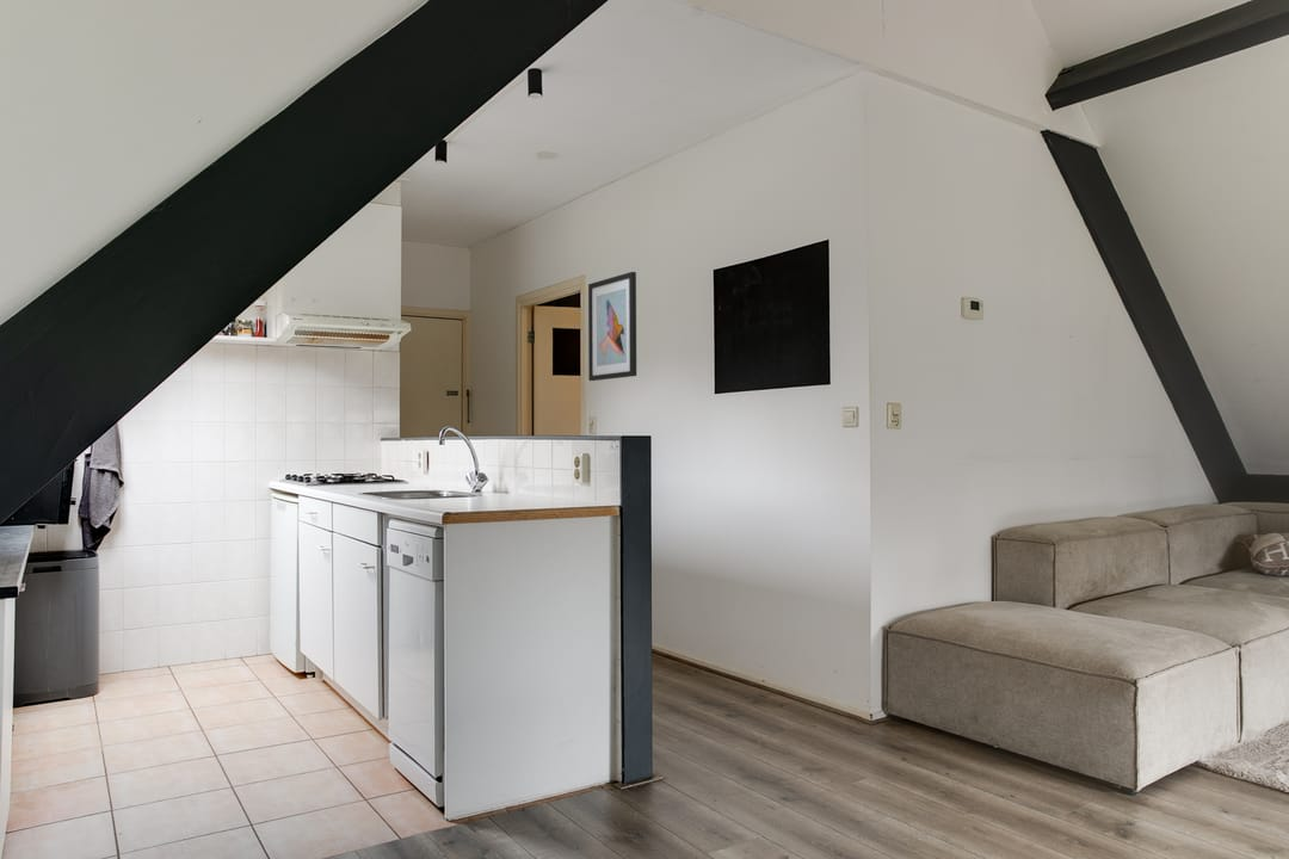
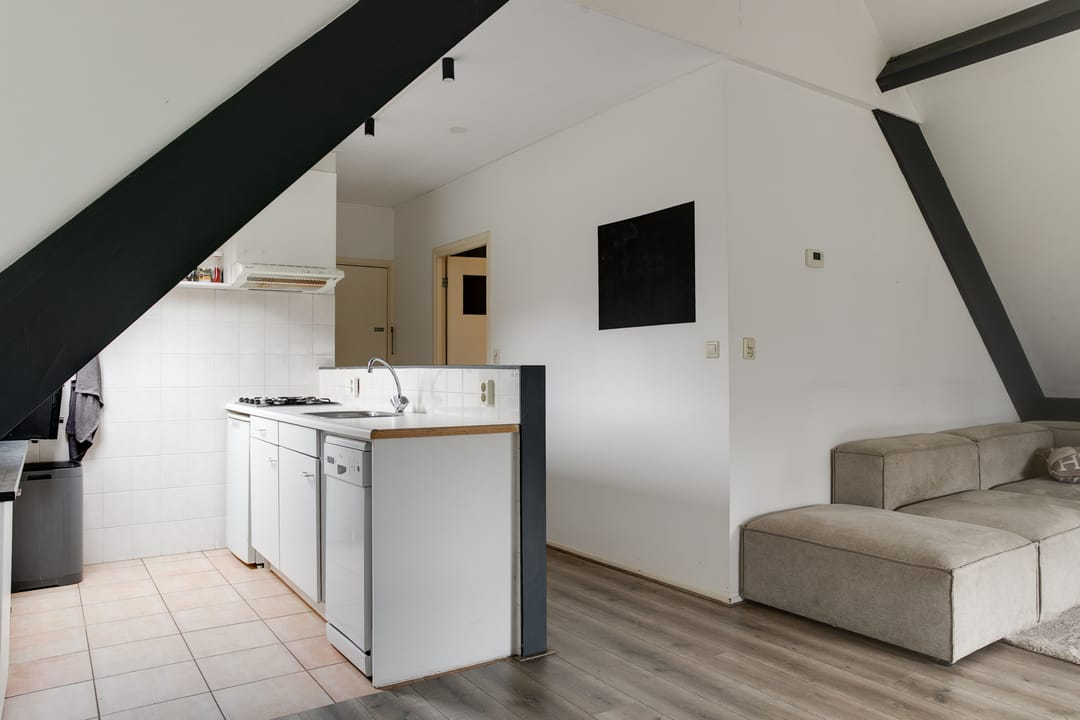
- wall art (611, 328)
